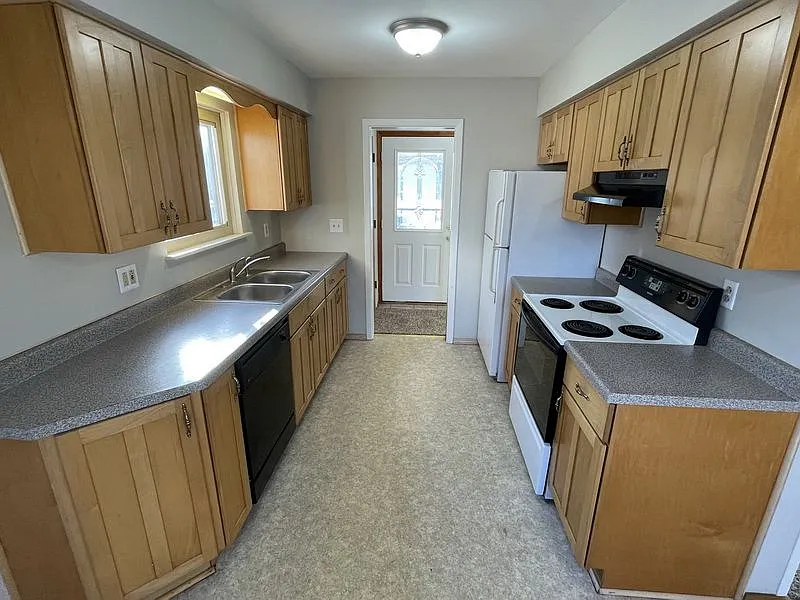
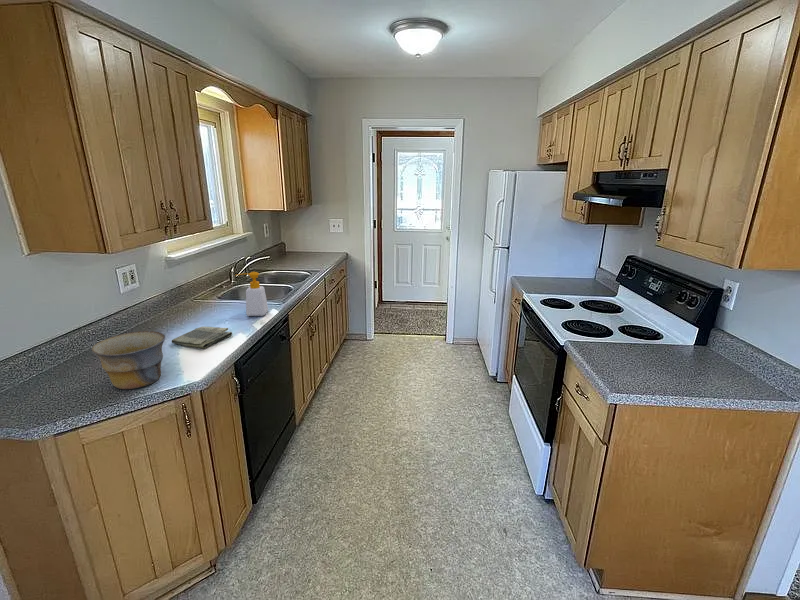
+ dish towel (202, 335)
+ soap bottle (251, 293)
+ bowl (133, 361)
